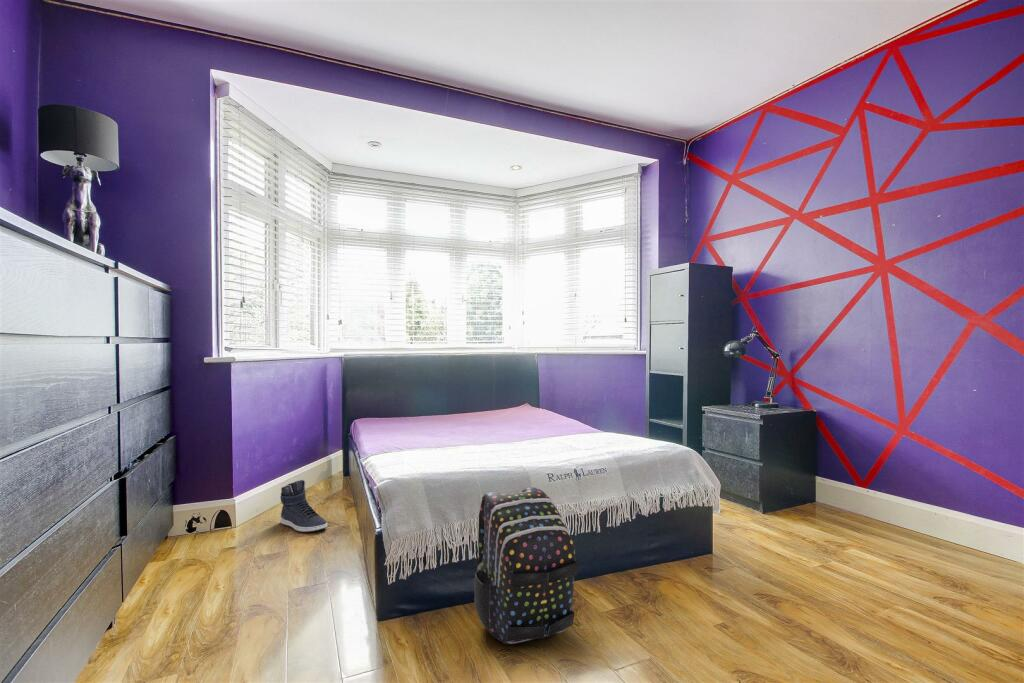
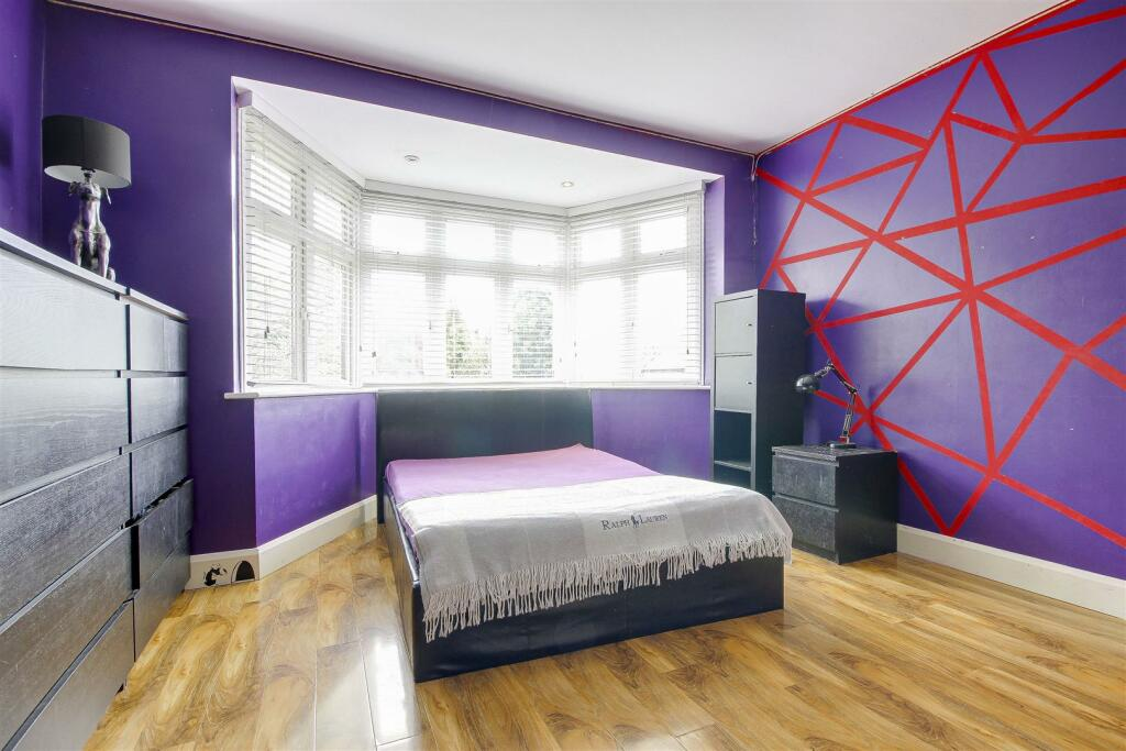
- sneaker (303, 504)
- backpack (522, 562)
